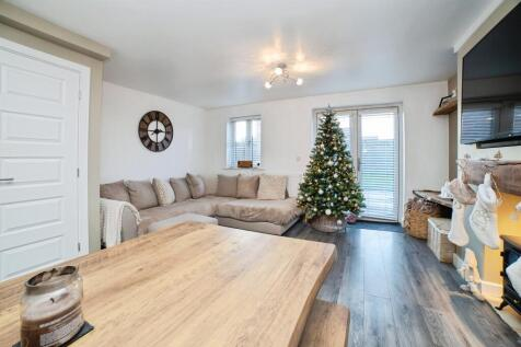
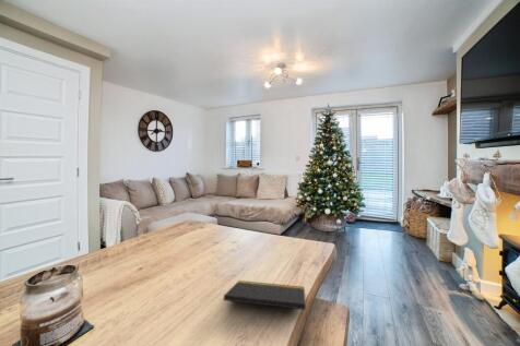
+ notepad (267, 293)
